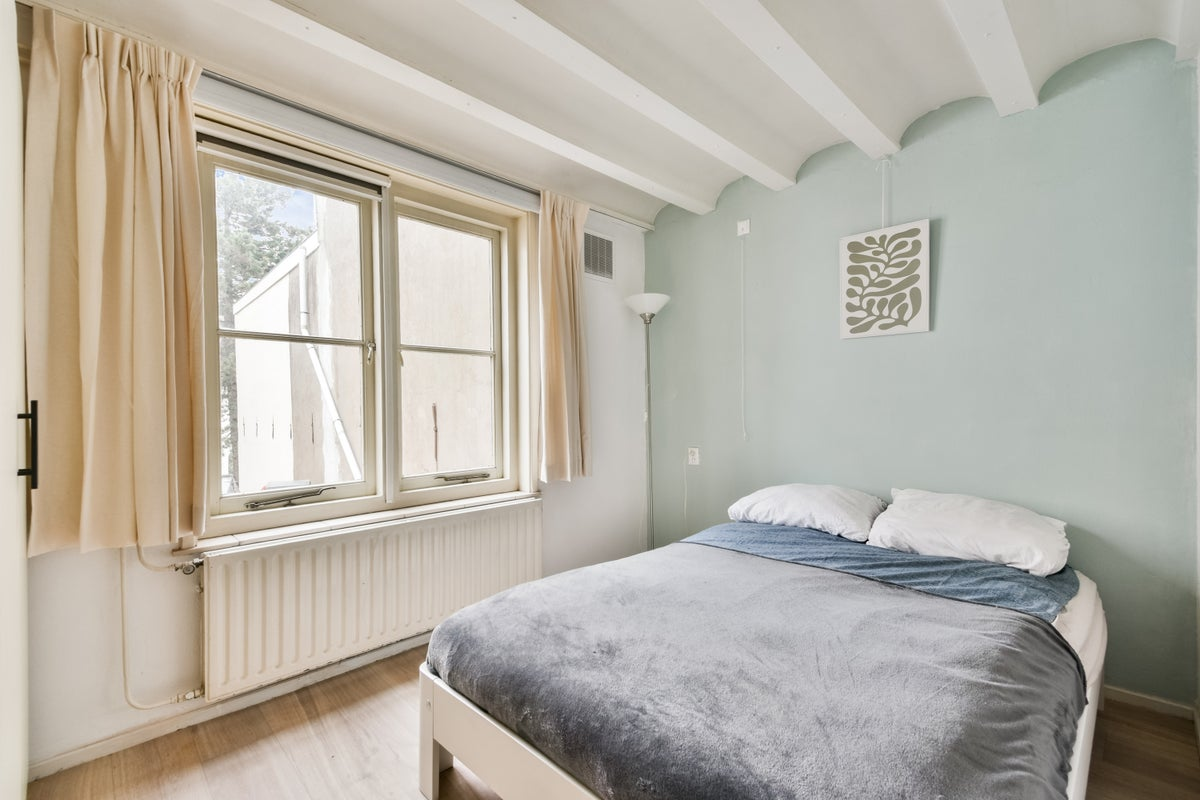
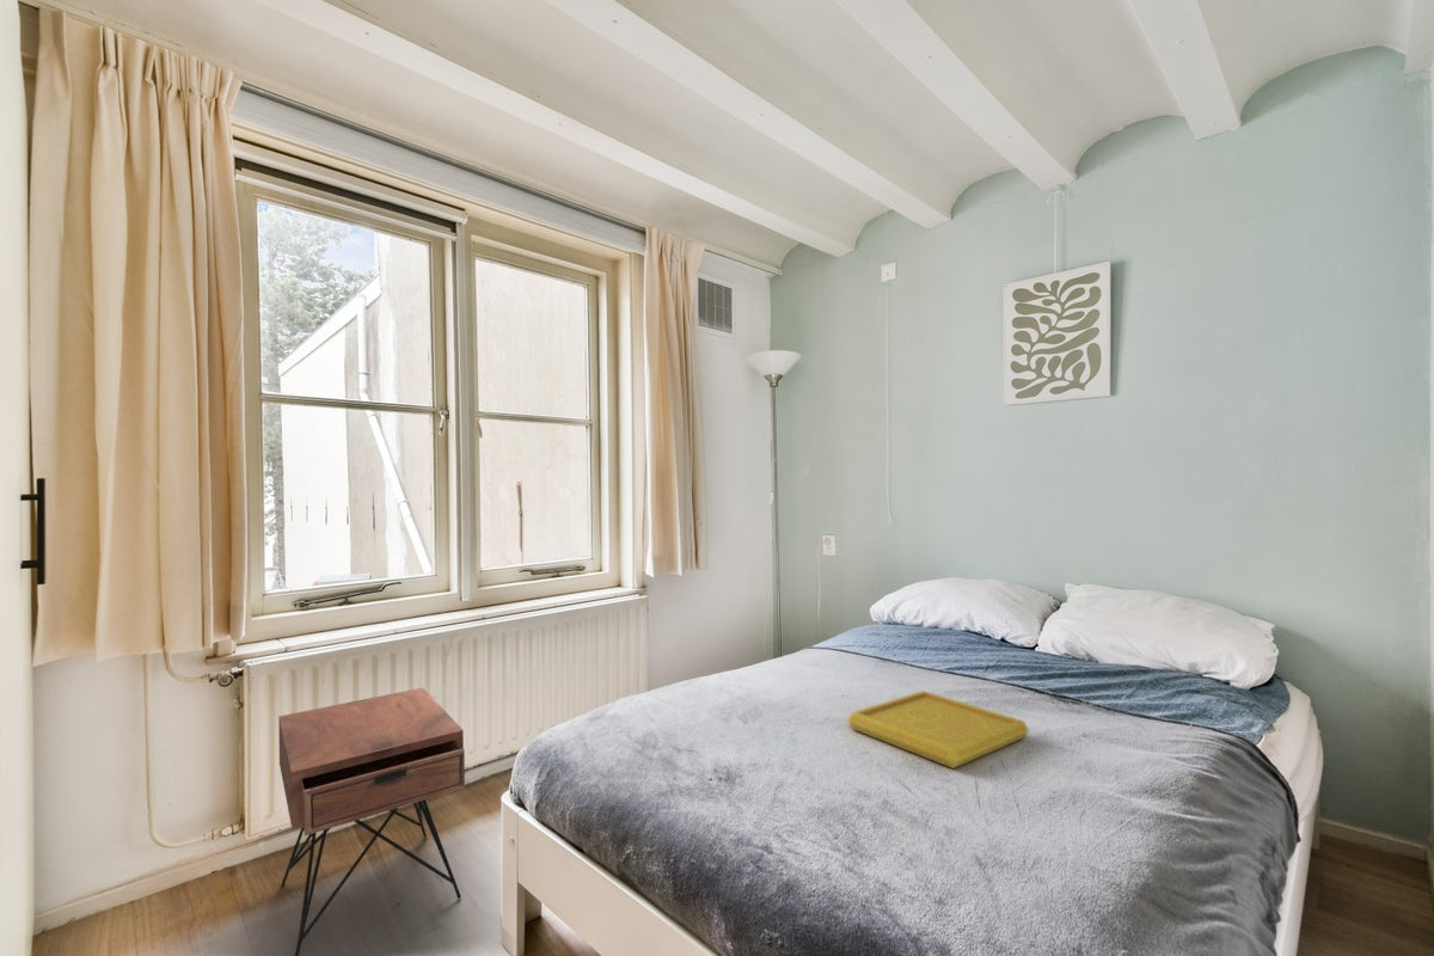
+ nightstand (372, 813)
+ serving tray (936, 724)
